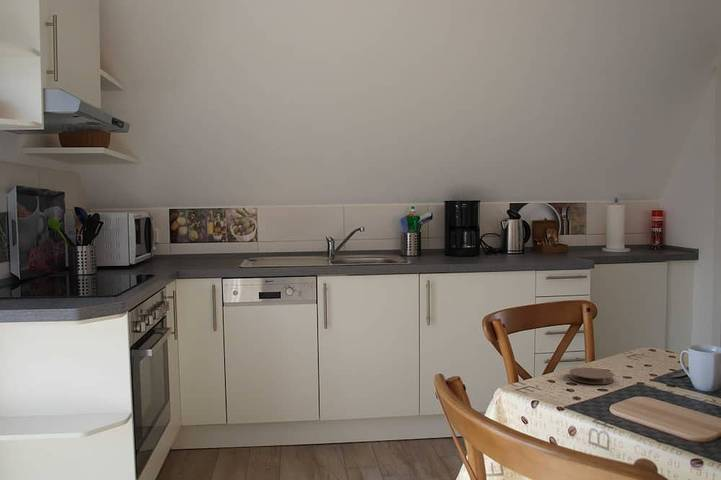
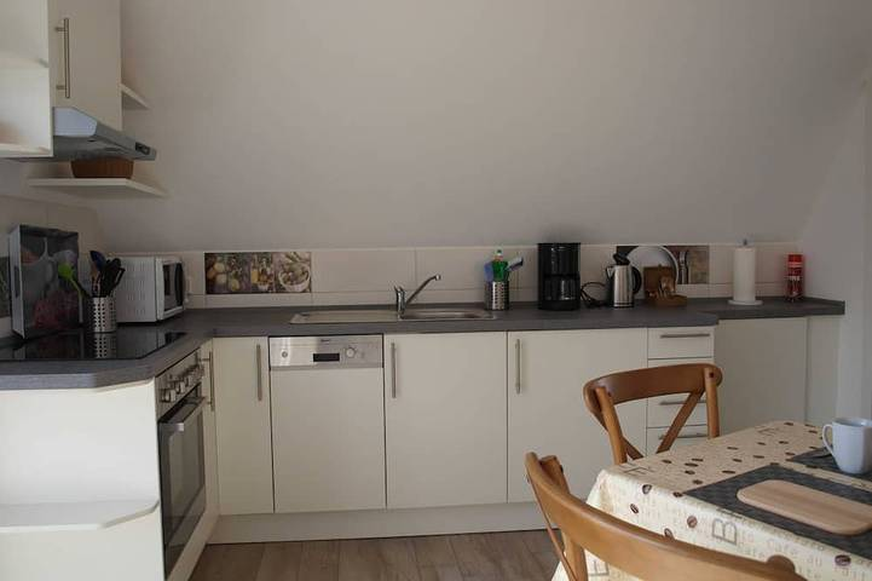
- coaster (591, 375)
